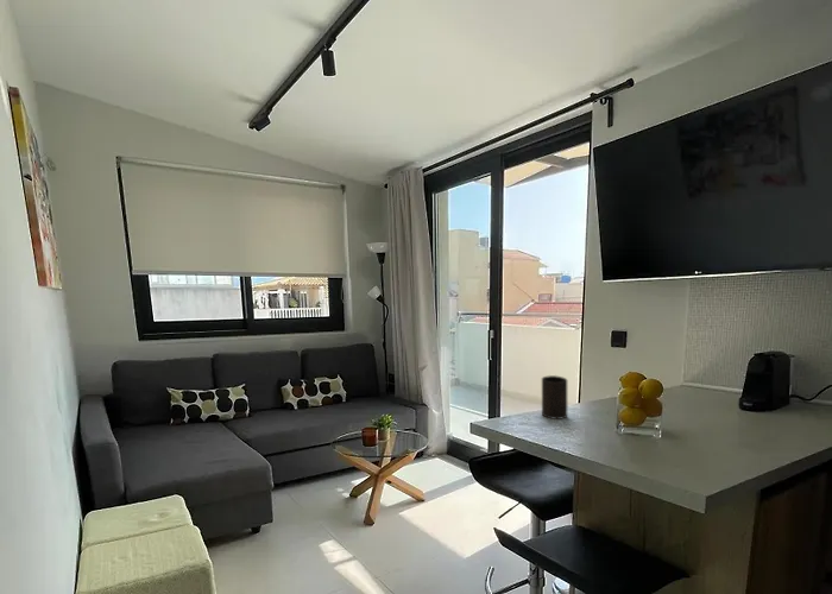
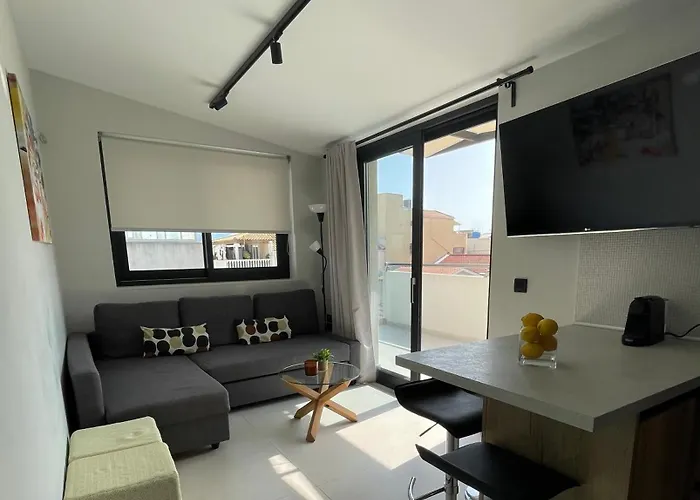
- cup (554, 397)
